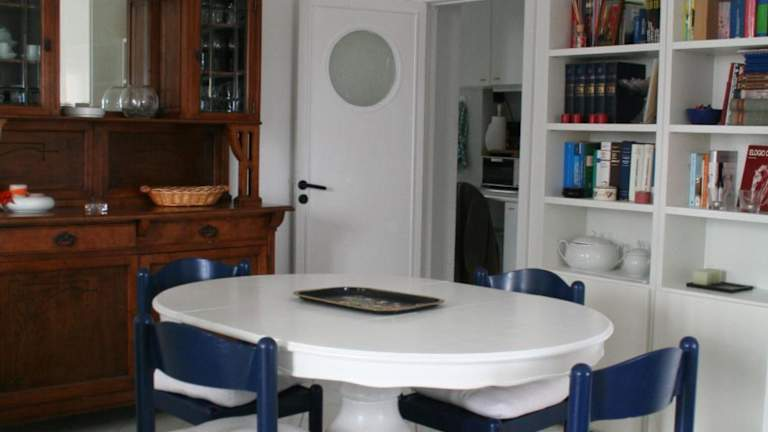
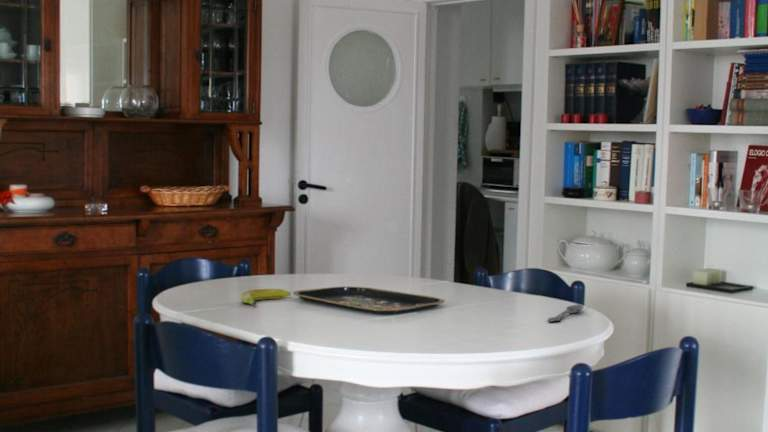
+ banana (262, 295)
+ spoon (565, 312)
